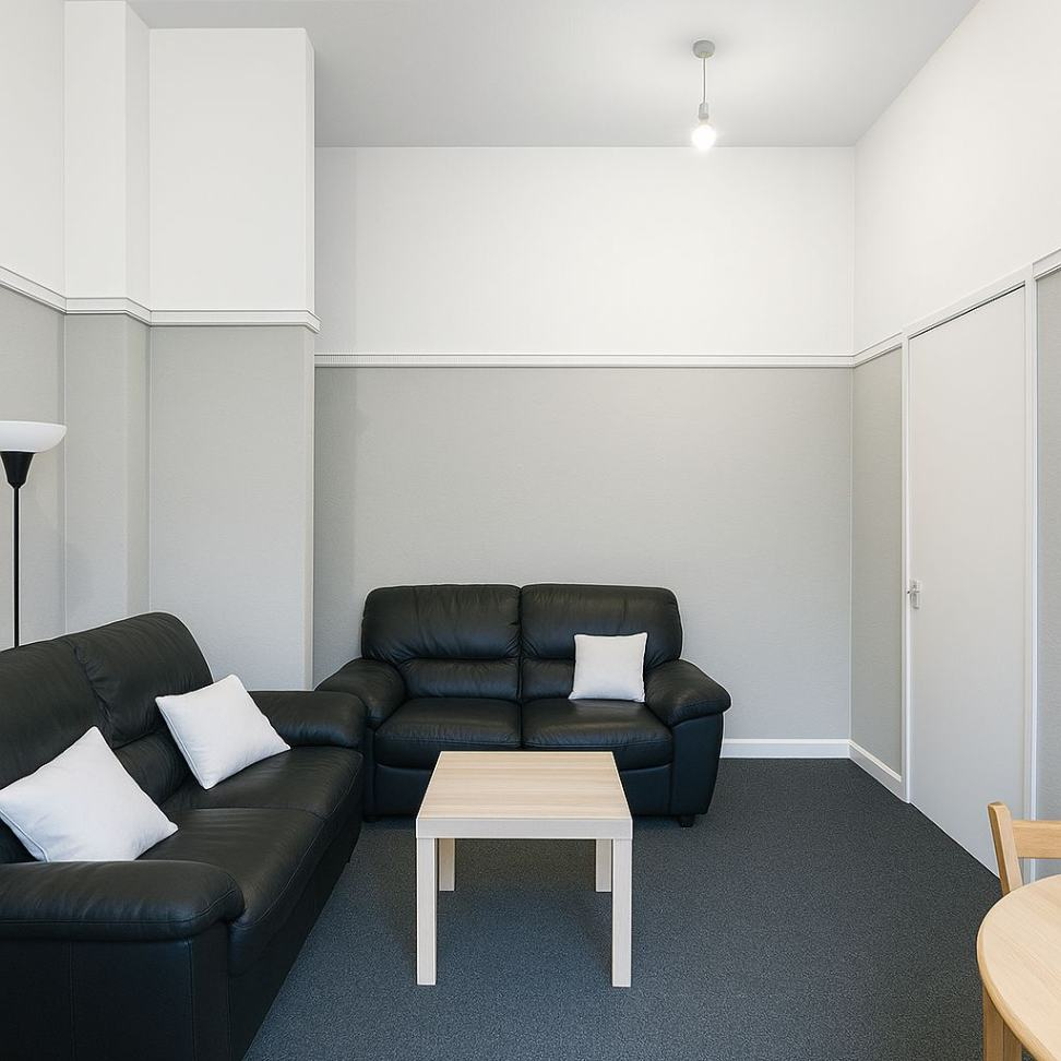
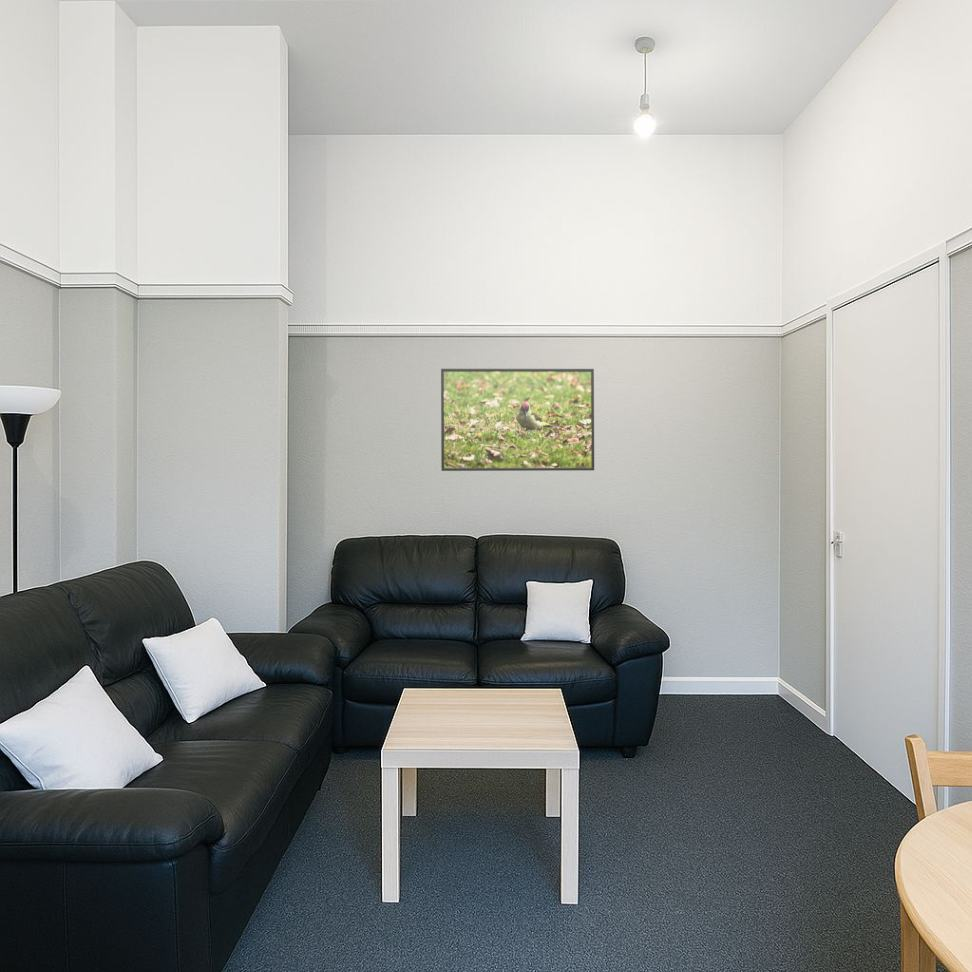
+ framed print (517, 419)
